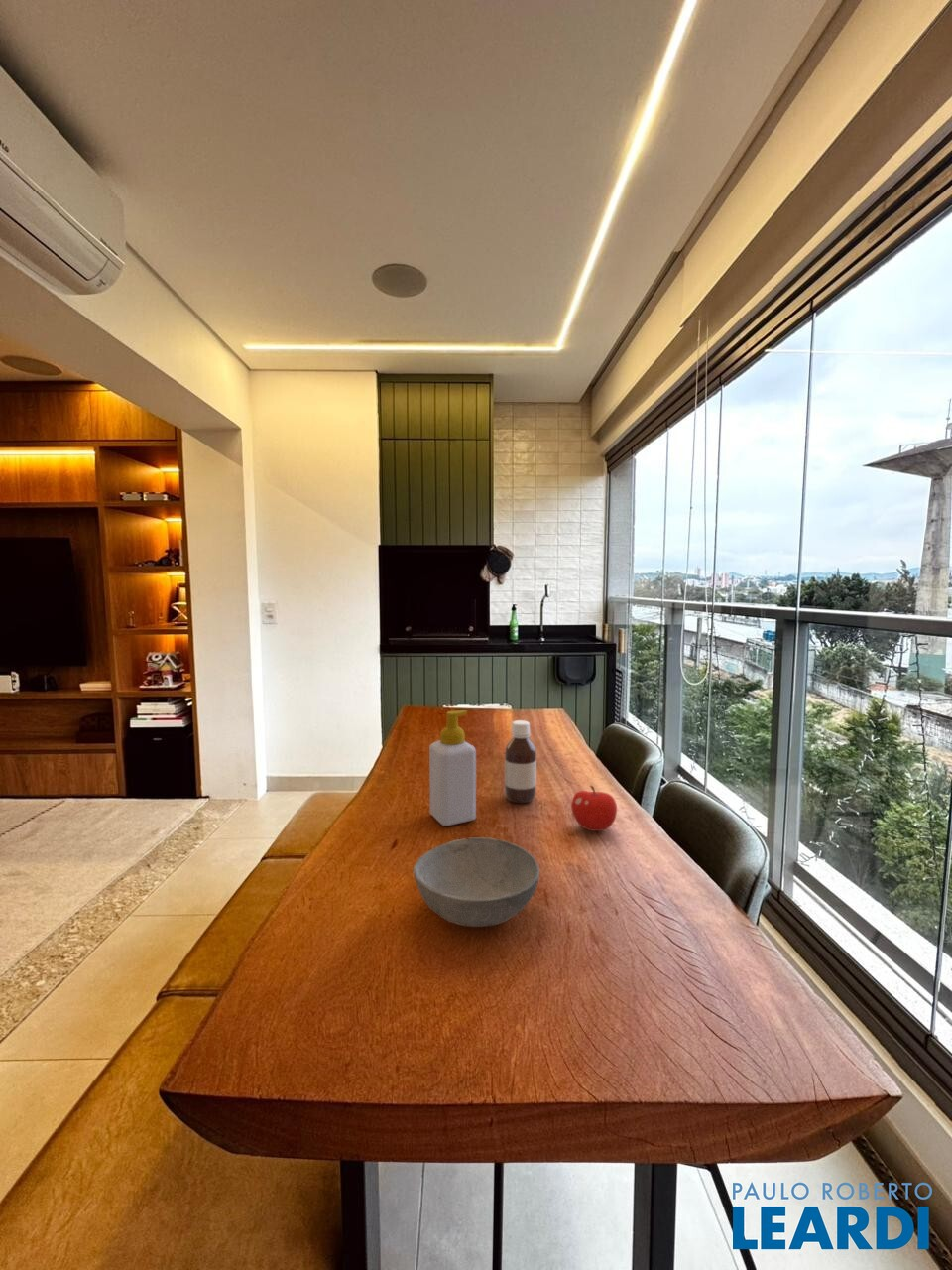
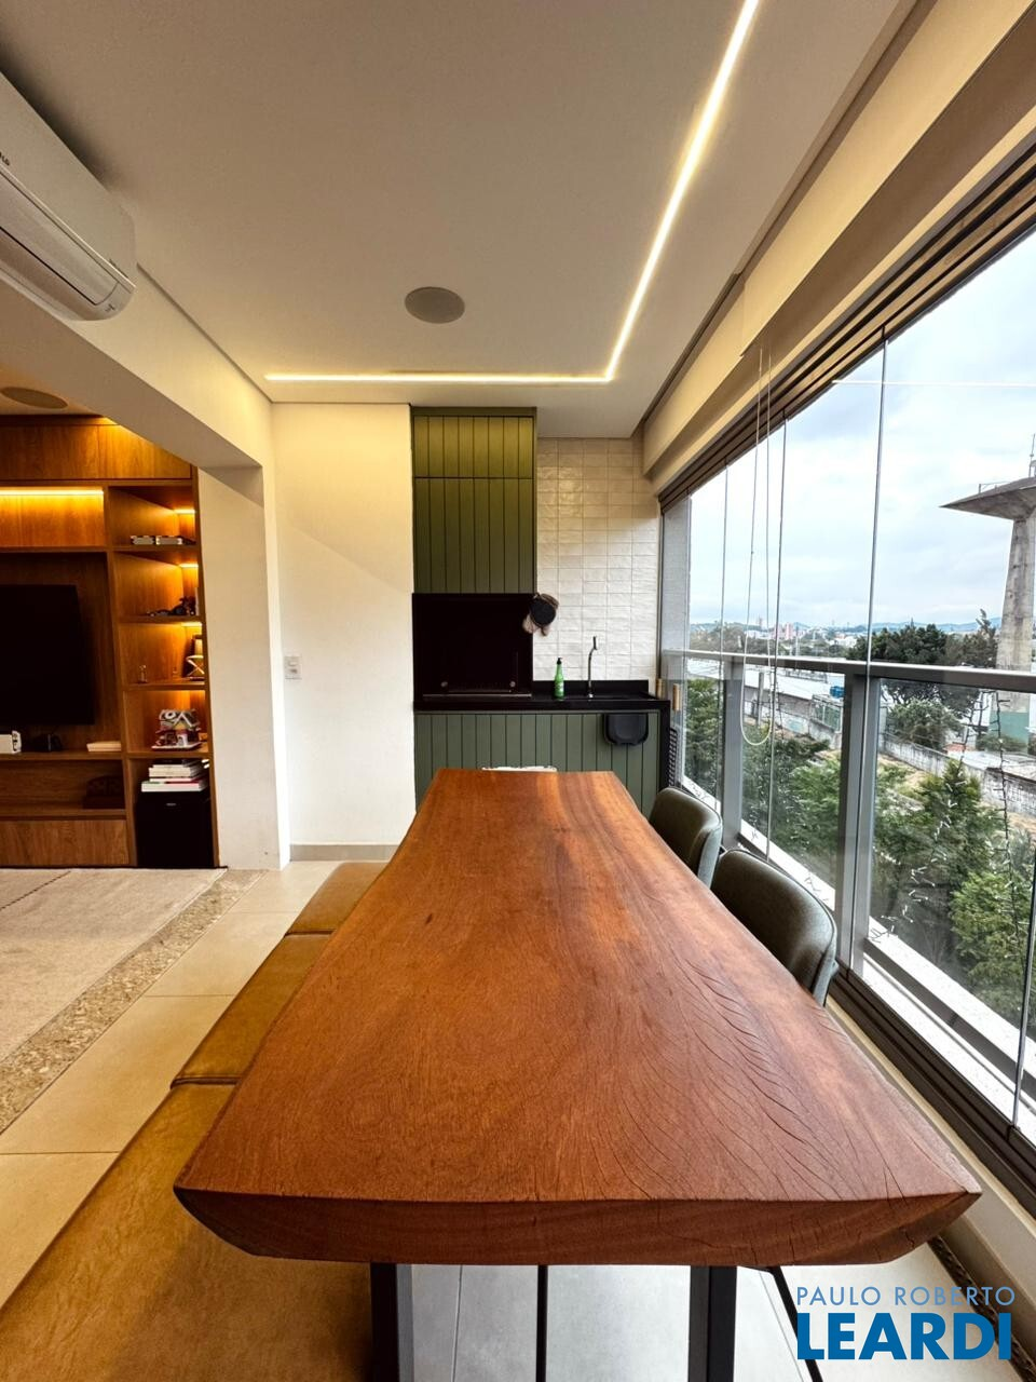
- soap bottle (452, 765)
- bowl (476, 886)
- fruit (593, 807)
- bottle (520, 760)
